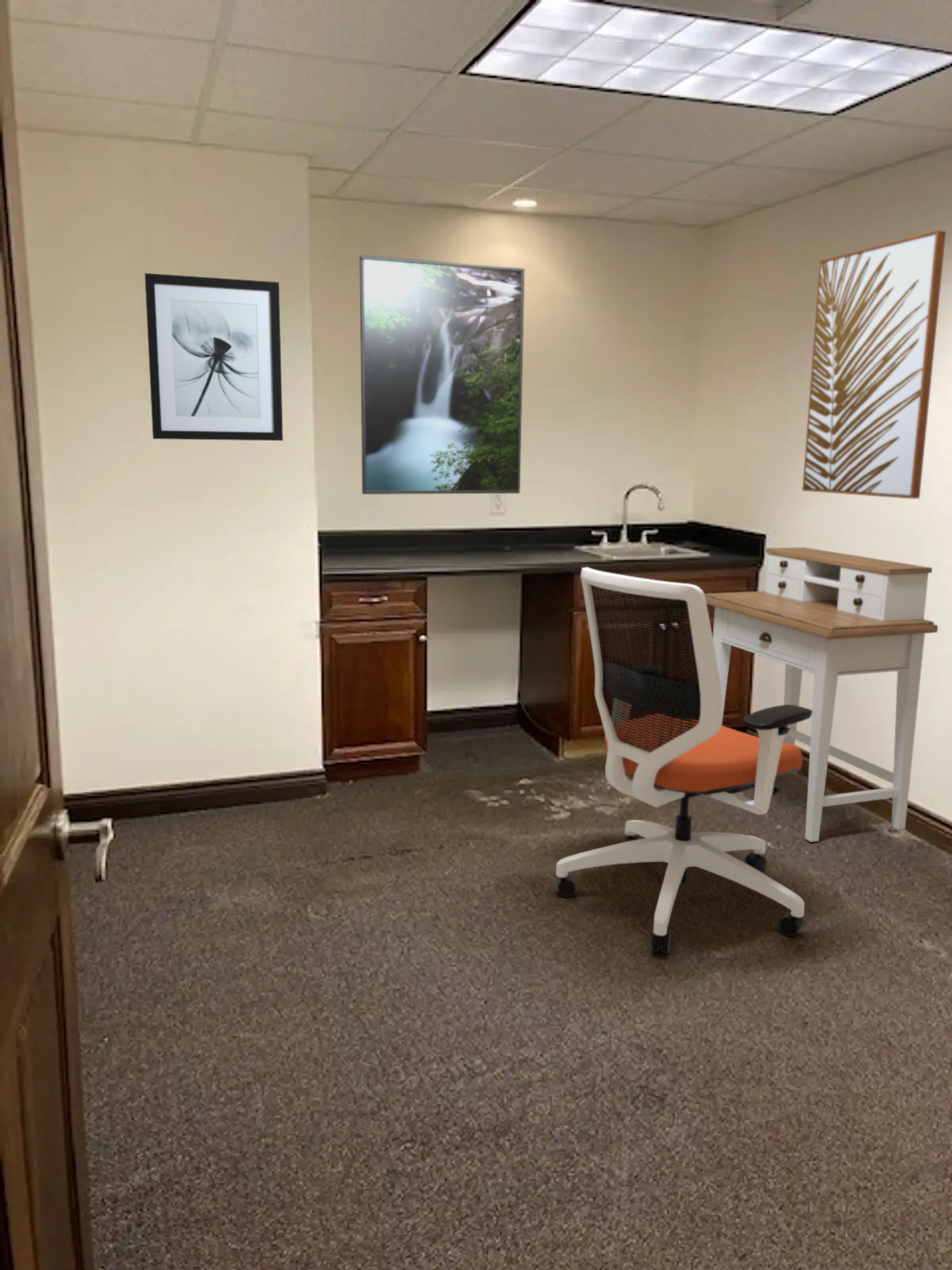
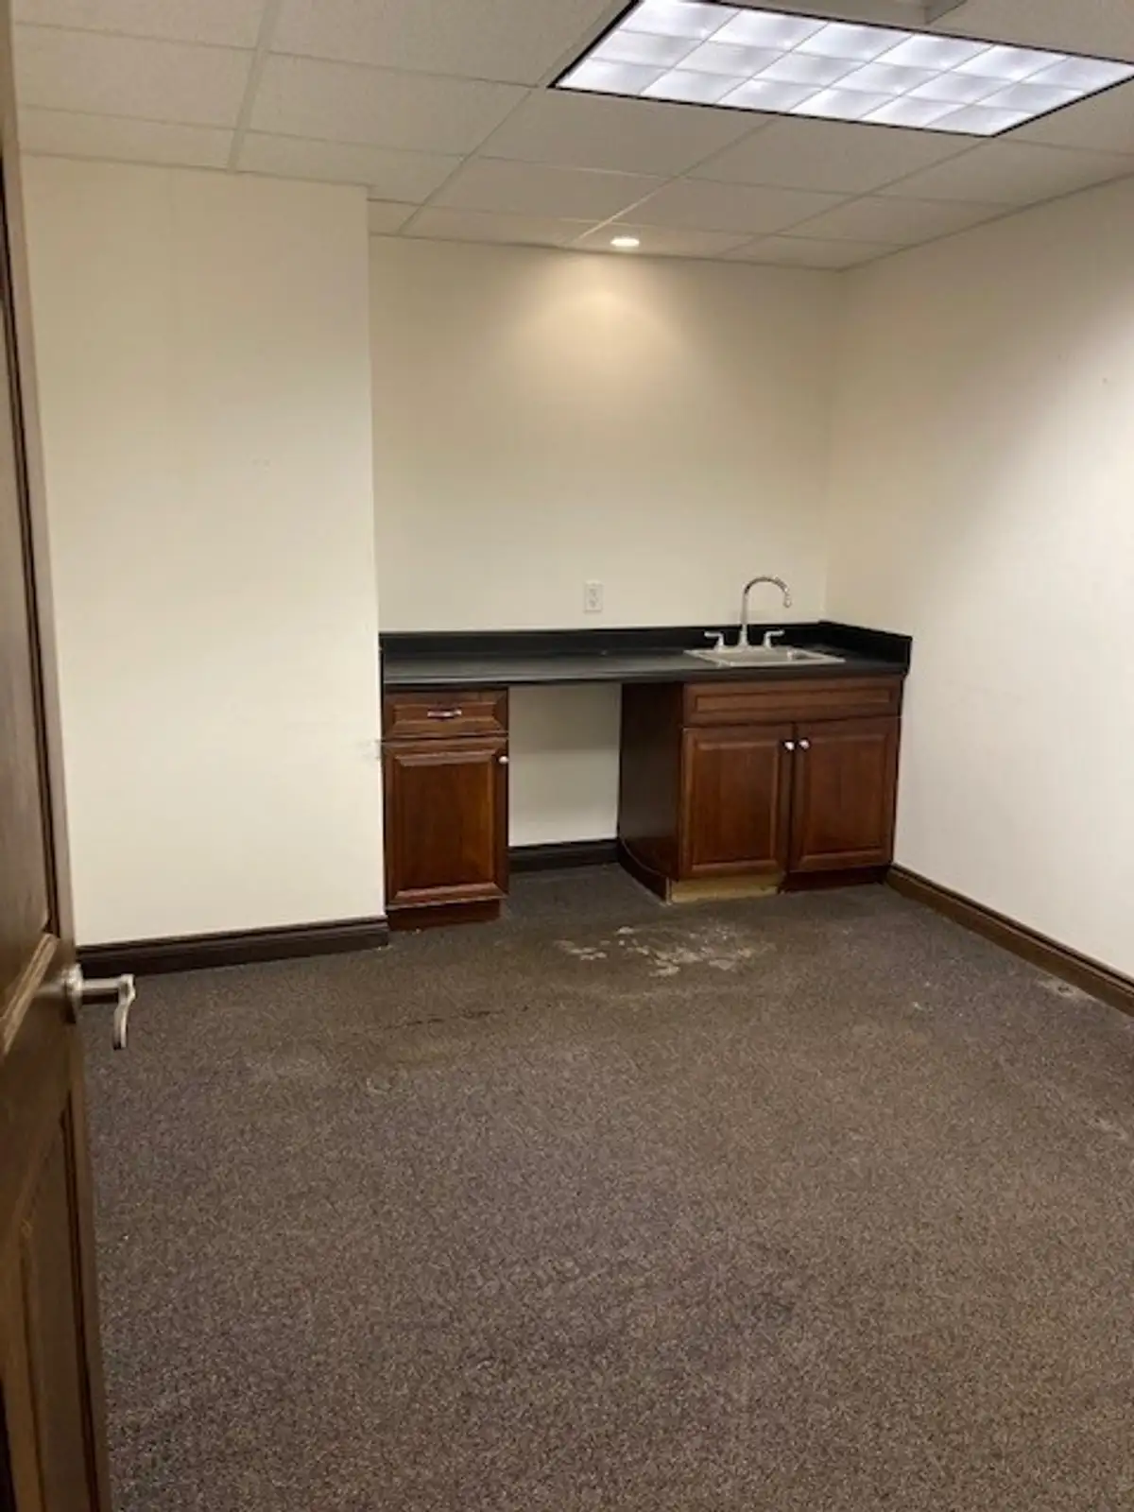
- office chair (696, 737)
- desk (800, 683)
- wall art (216, 360)
- wall art (866, 373)
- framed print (443, 380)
